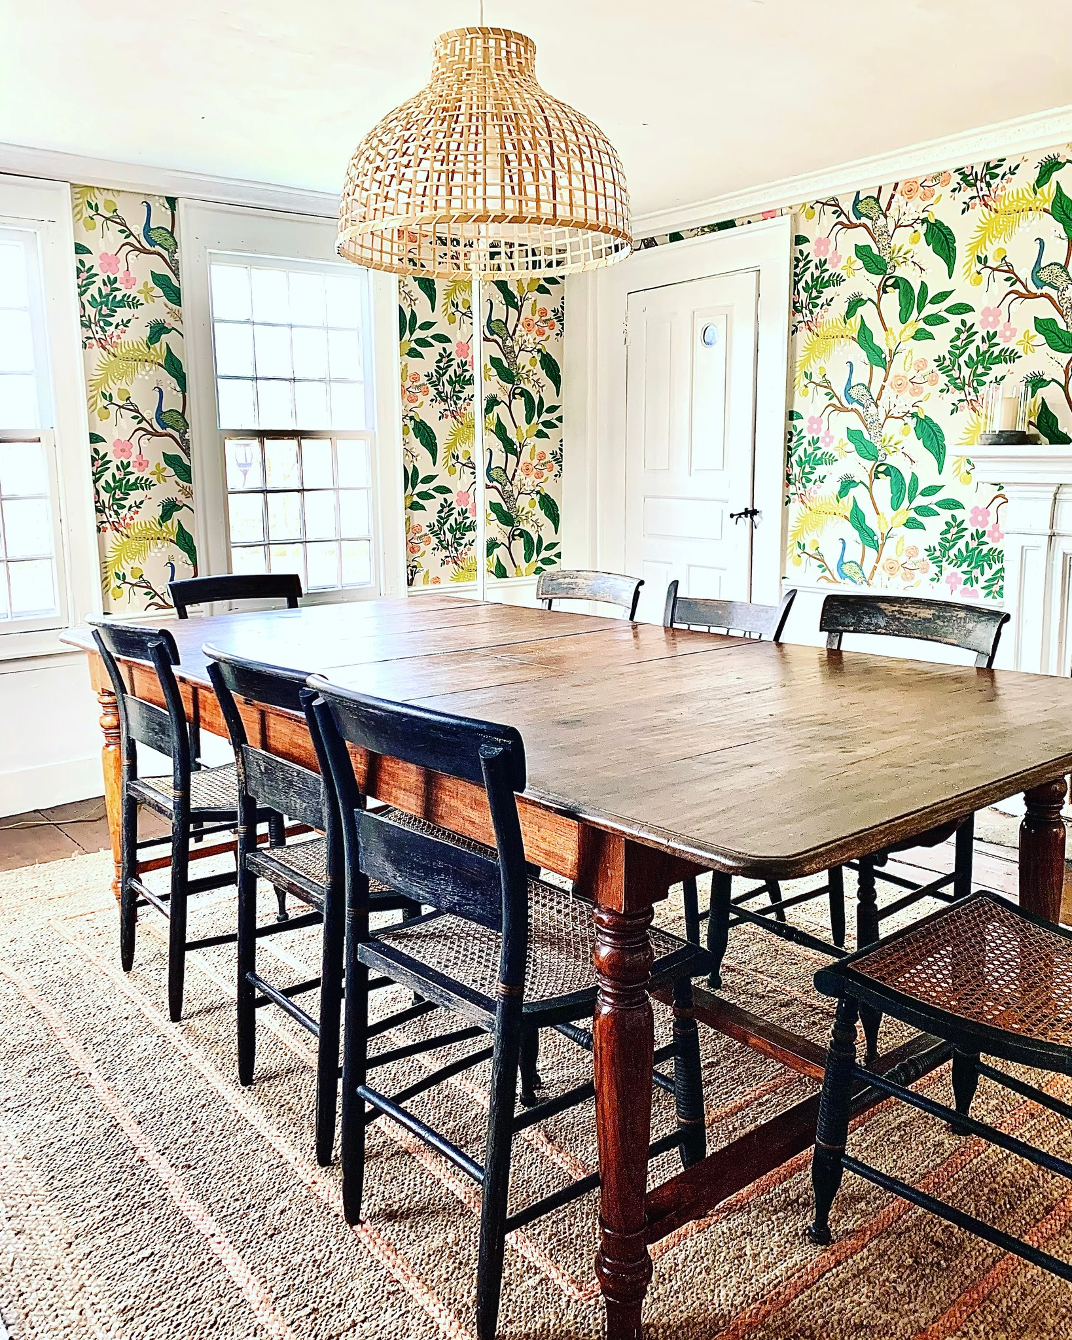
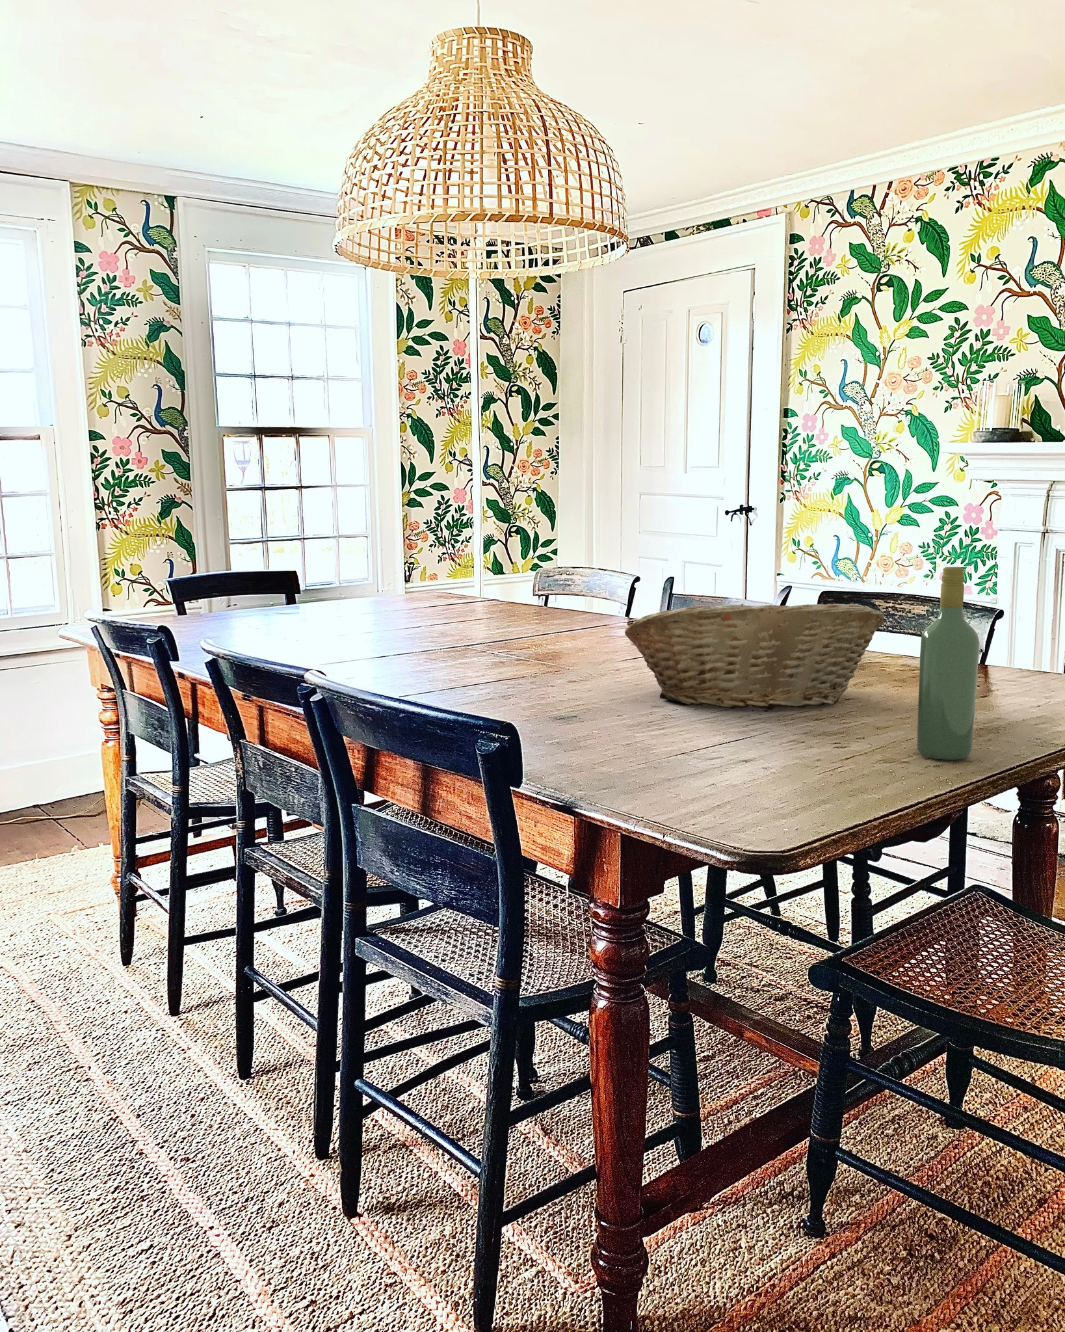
+ fruit basket (752, 647)
+ wine bottle (949, 662)
